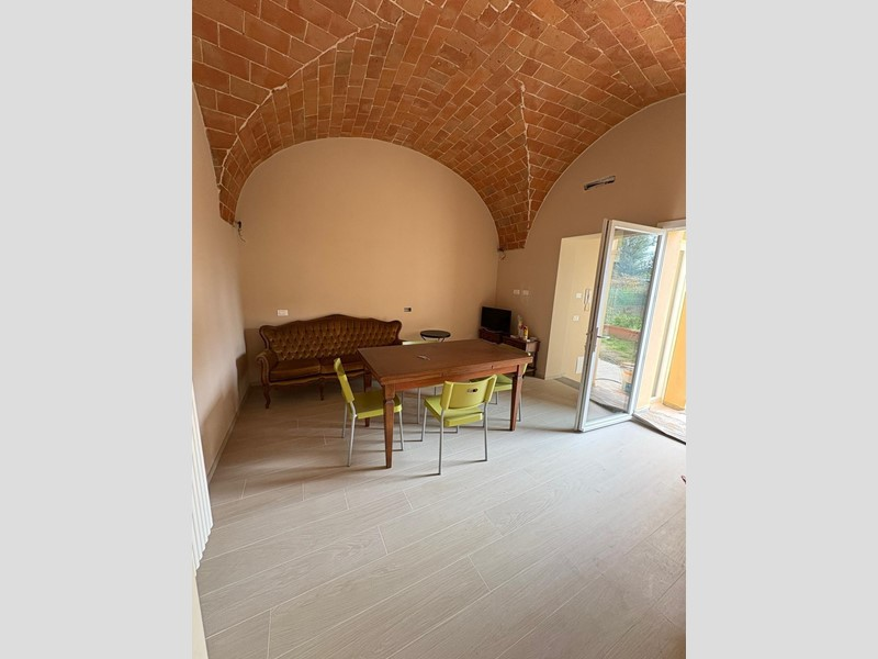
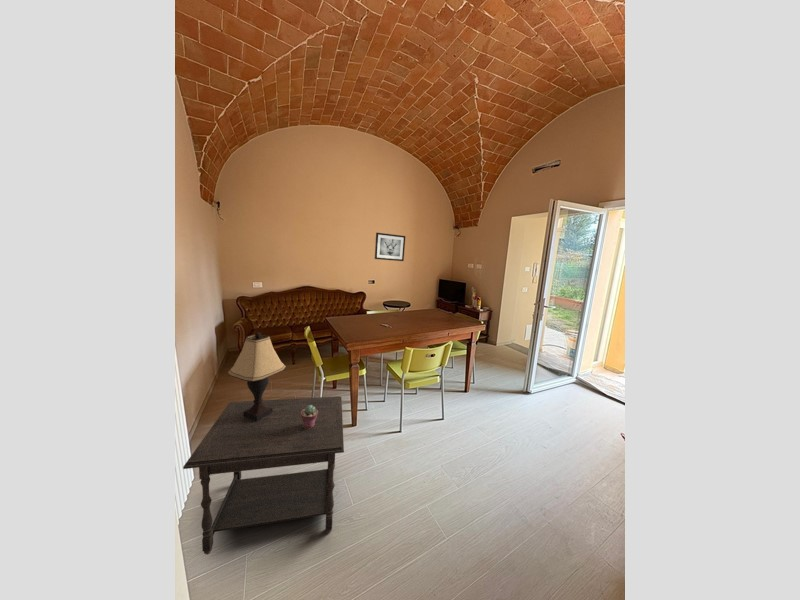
+ lamp (258, 374)
+ side table (279, 464)
+ wall art (390, 247)
+ potted succulent (309, 415)
